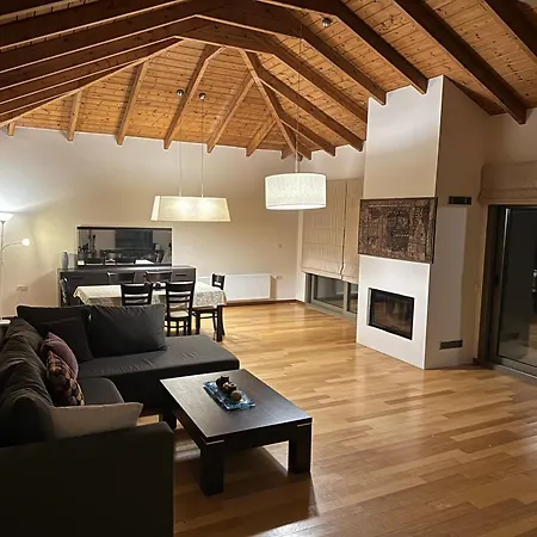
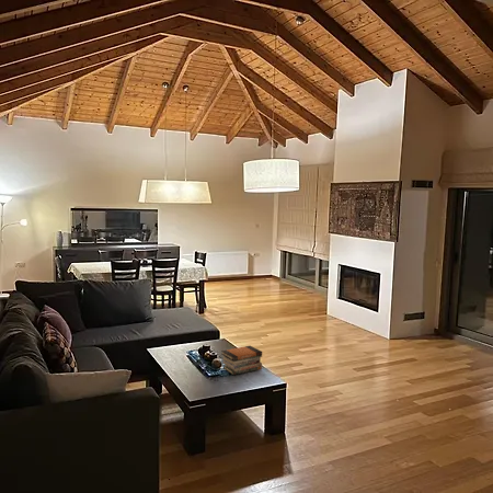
+ book stack (241, 359)
